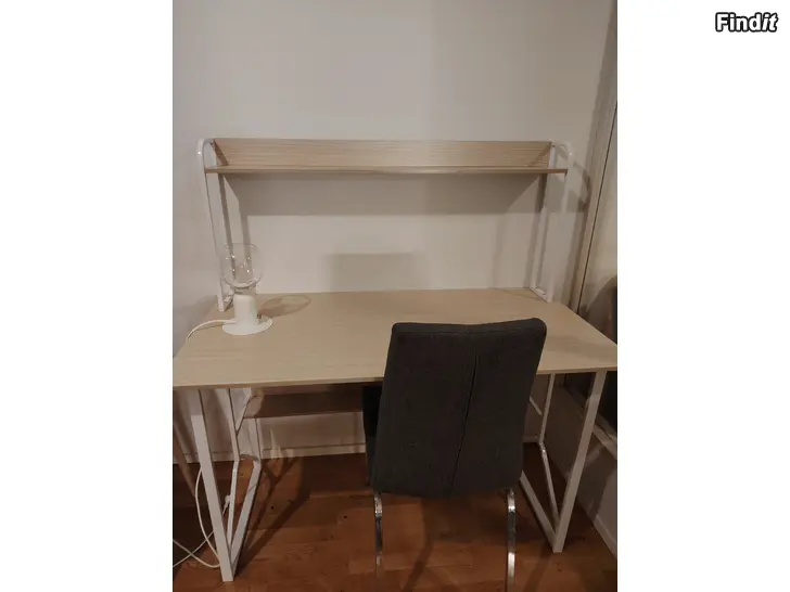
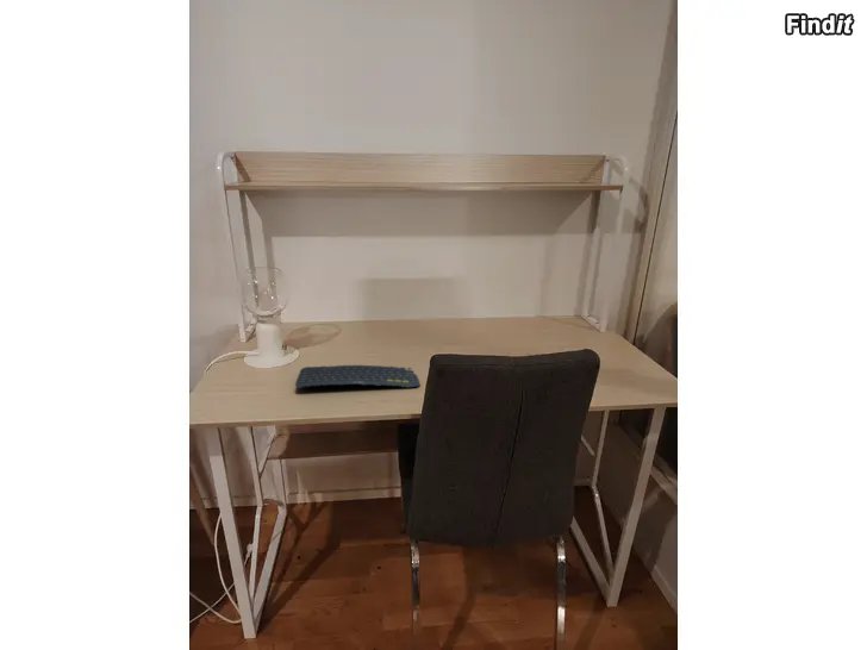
+ keyboard (358, 375)
